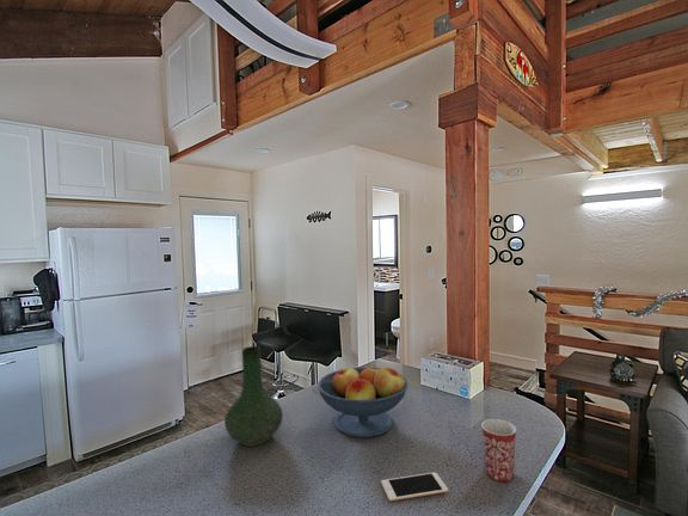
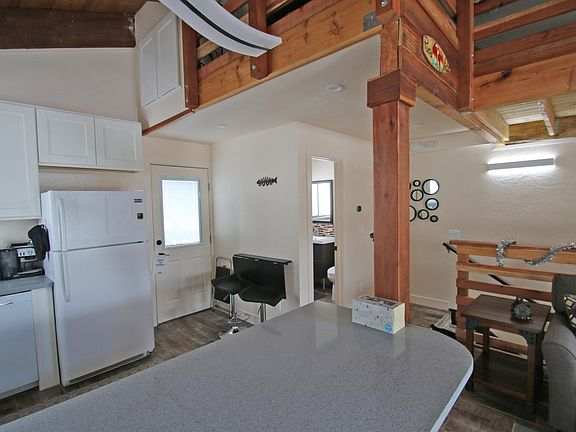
- vase (252, 393)
- cell phone (413, 485)
- fruit bowl (362, 395)
- mug (500, 447)
